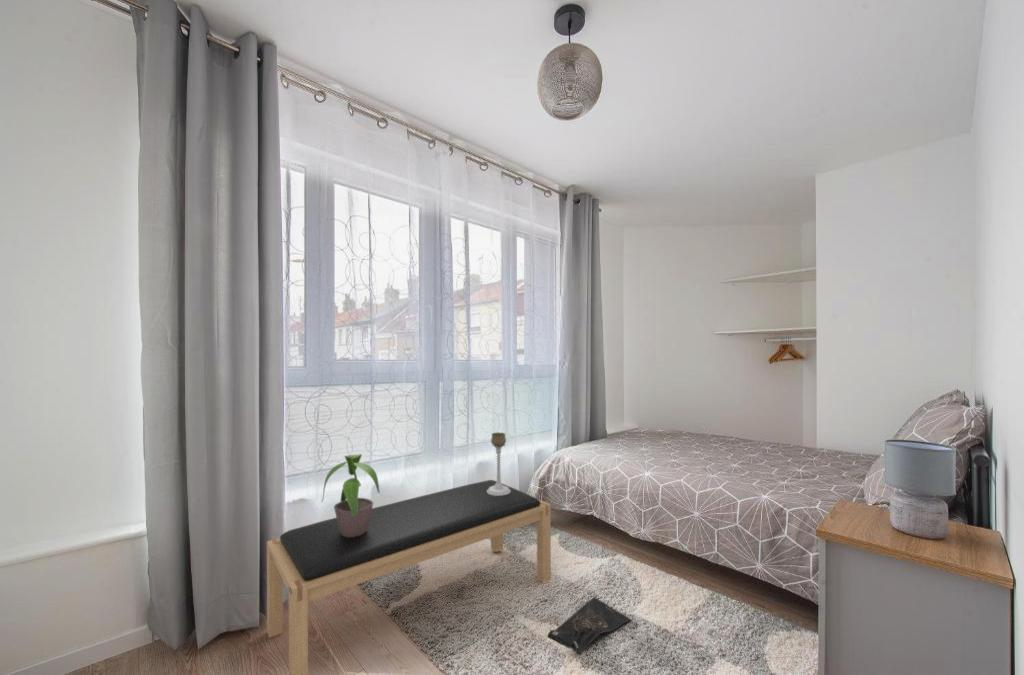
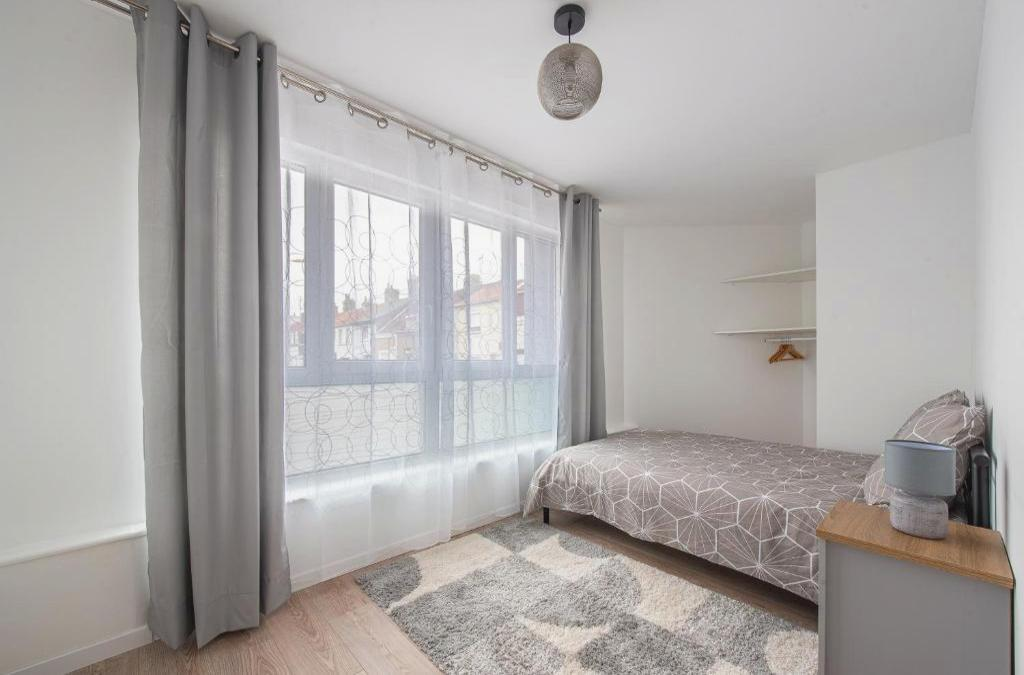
- bag (586, 620)
- bench (422, 556)
- potted plant (352, 494)
- candle holder (498, 462)
